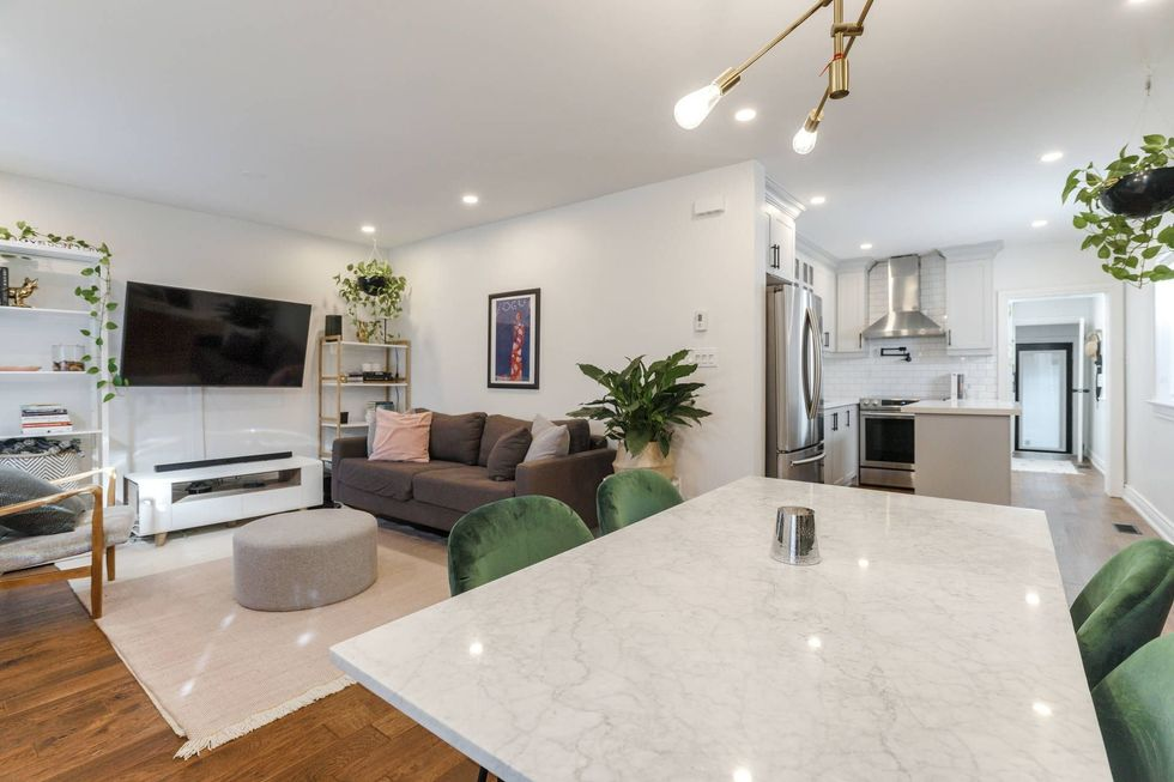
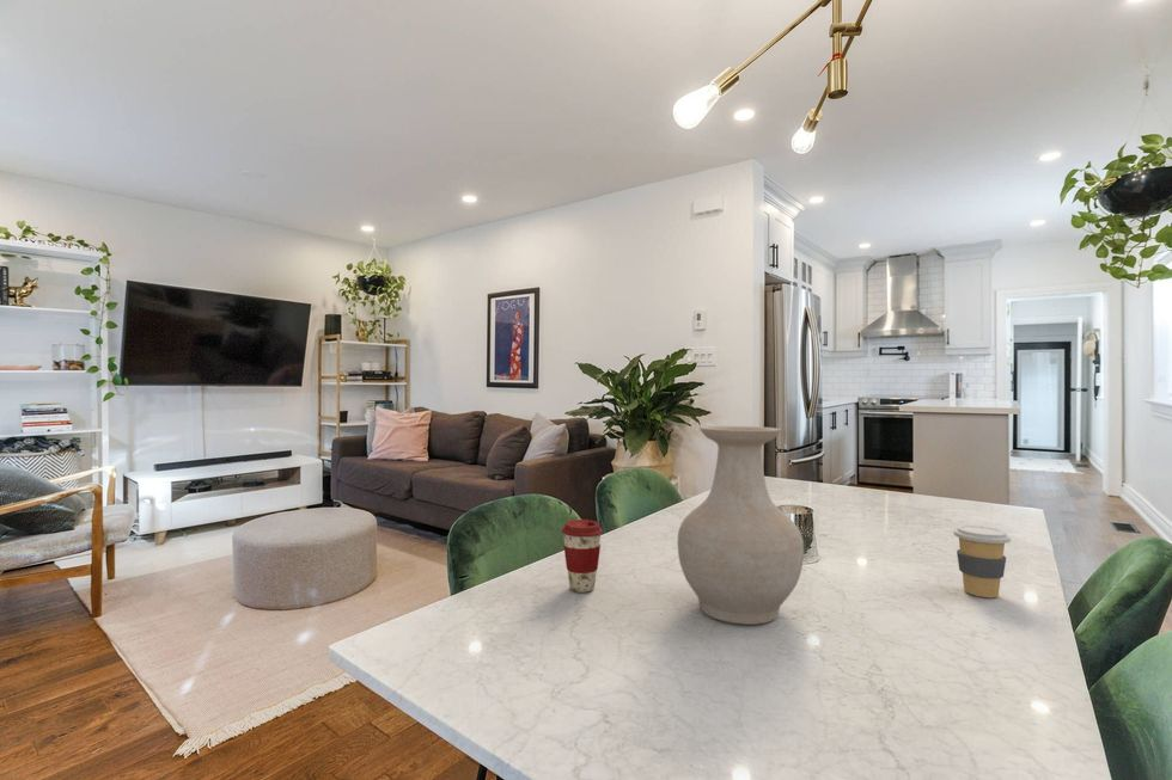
+ coffee cup (581, 555)
+ coffee cup (981, 560)
+ vase (738, 518)
